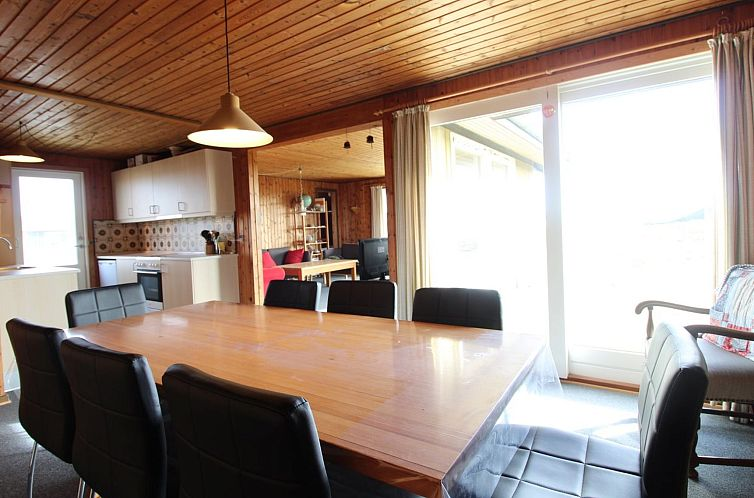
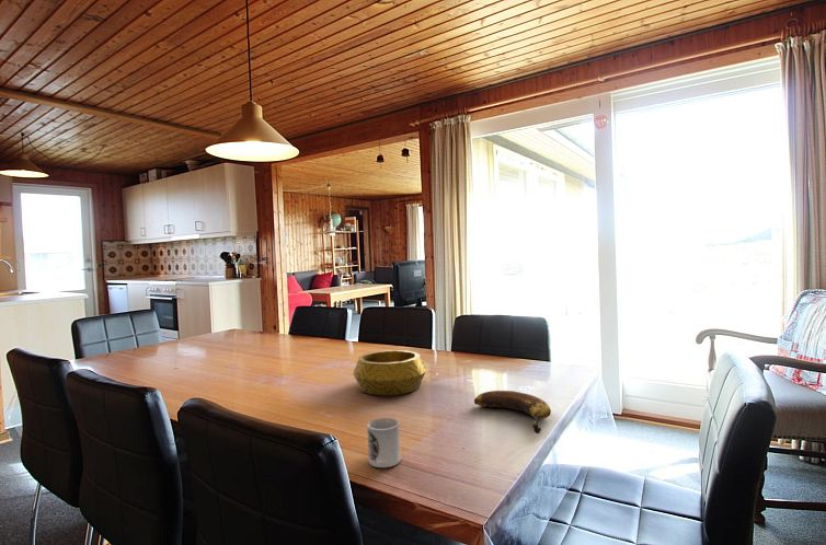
+ cup (380, 439)
+ decorative bowl (389, 371)
+ banana (514, 406)
